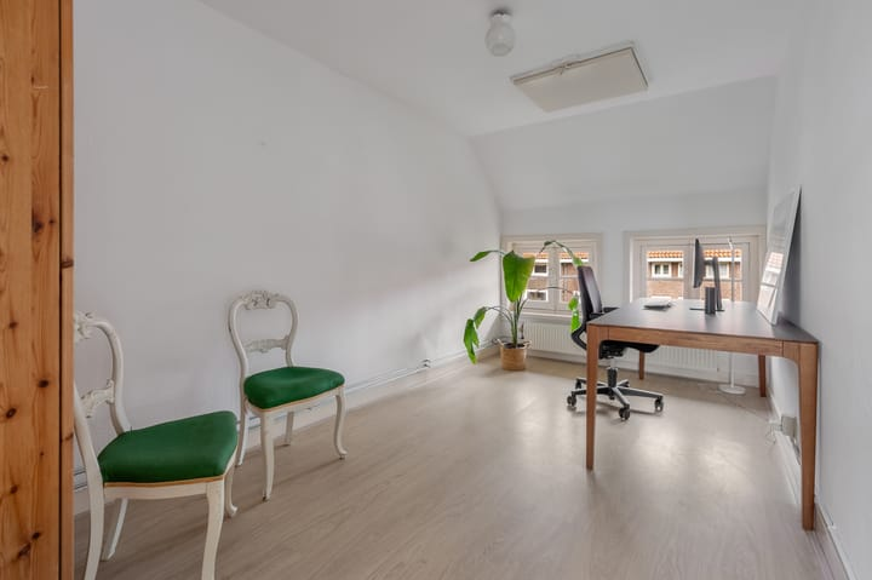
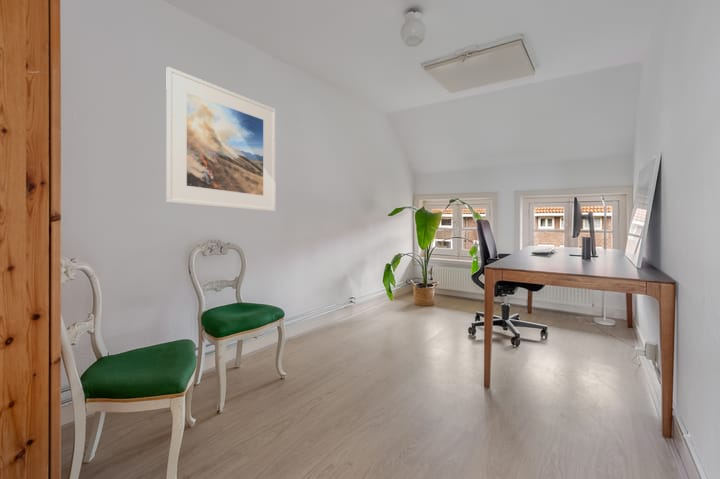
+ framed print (228, 149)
